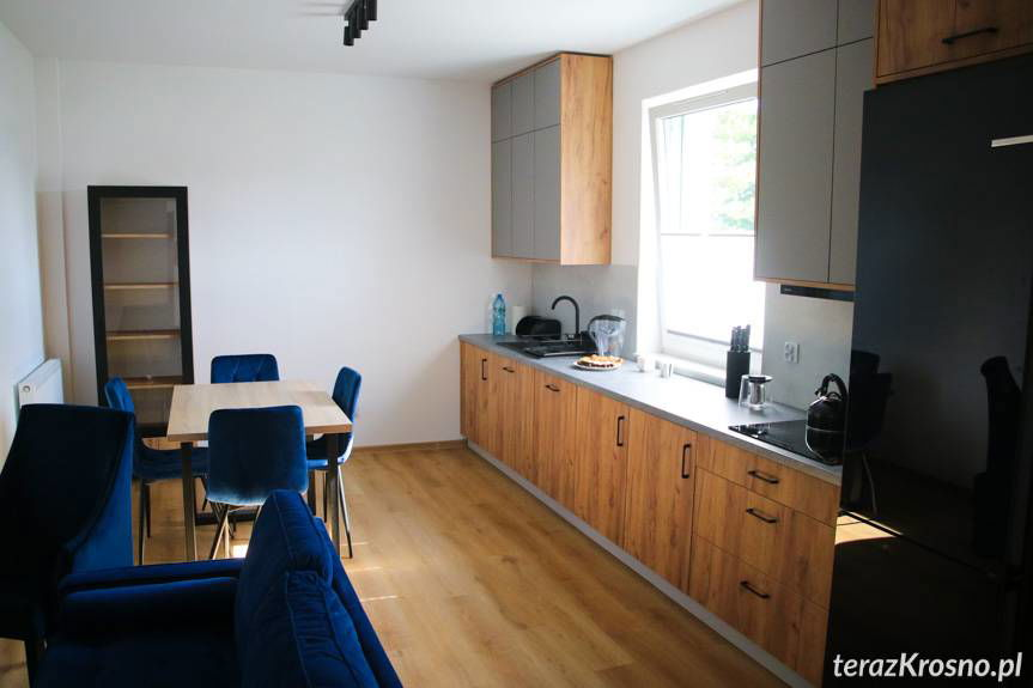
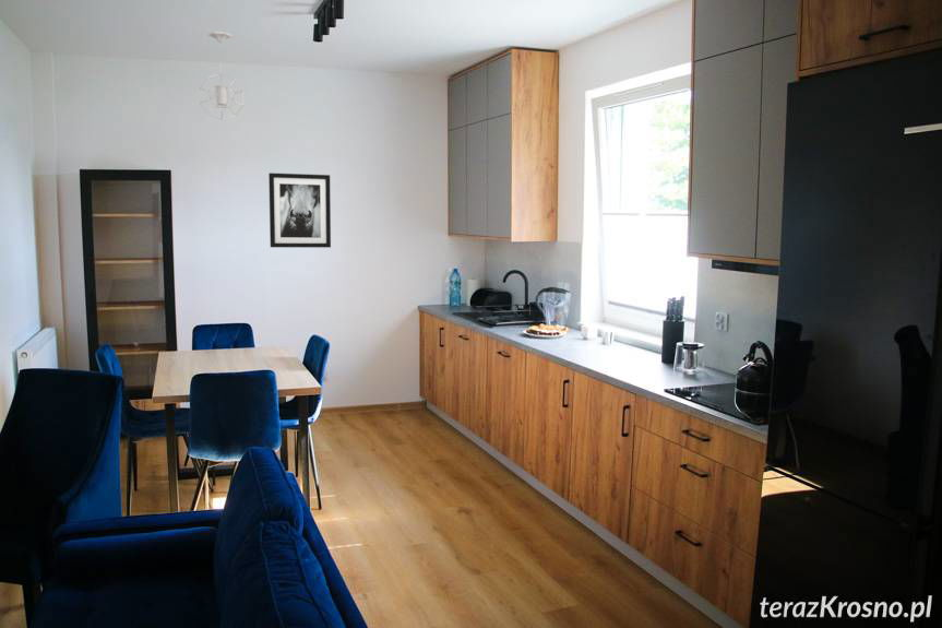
+ wall art (300, 211)
+ pendant light (220, 76)
